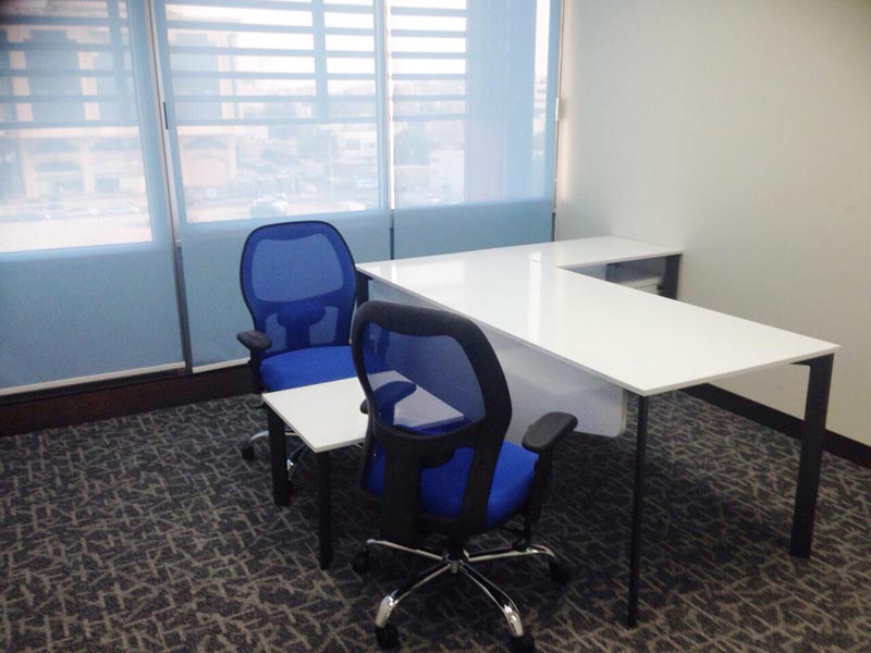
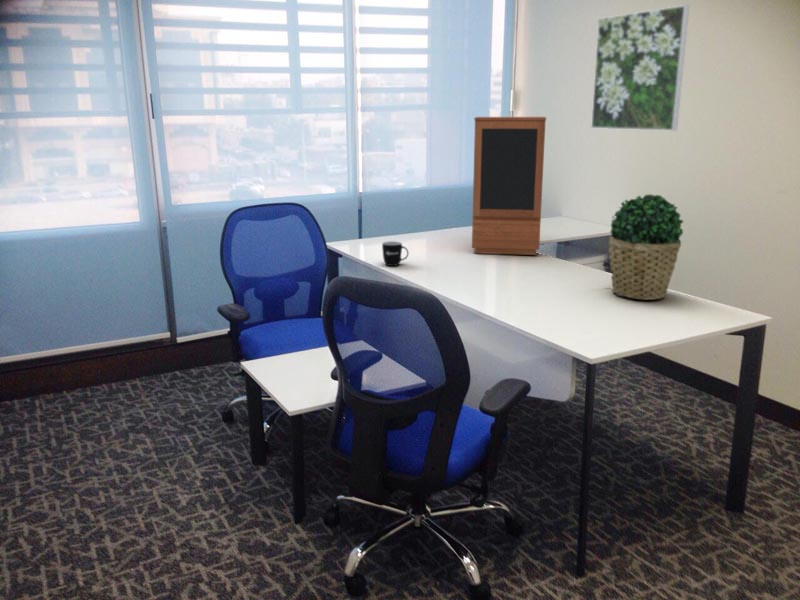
+ mug (395, 253)
+ potted plant (643, 245)
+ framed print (636, 72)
+ speaker cabinet (507, 184)
